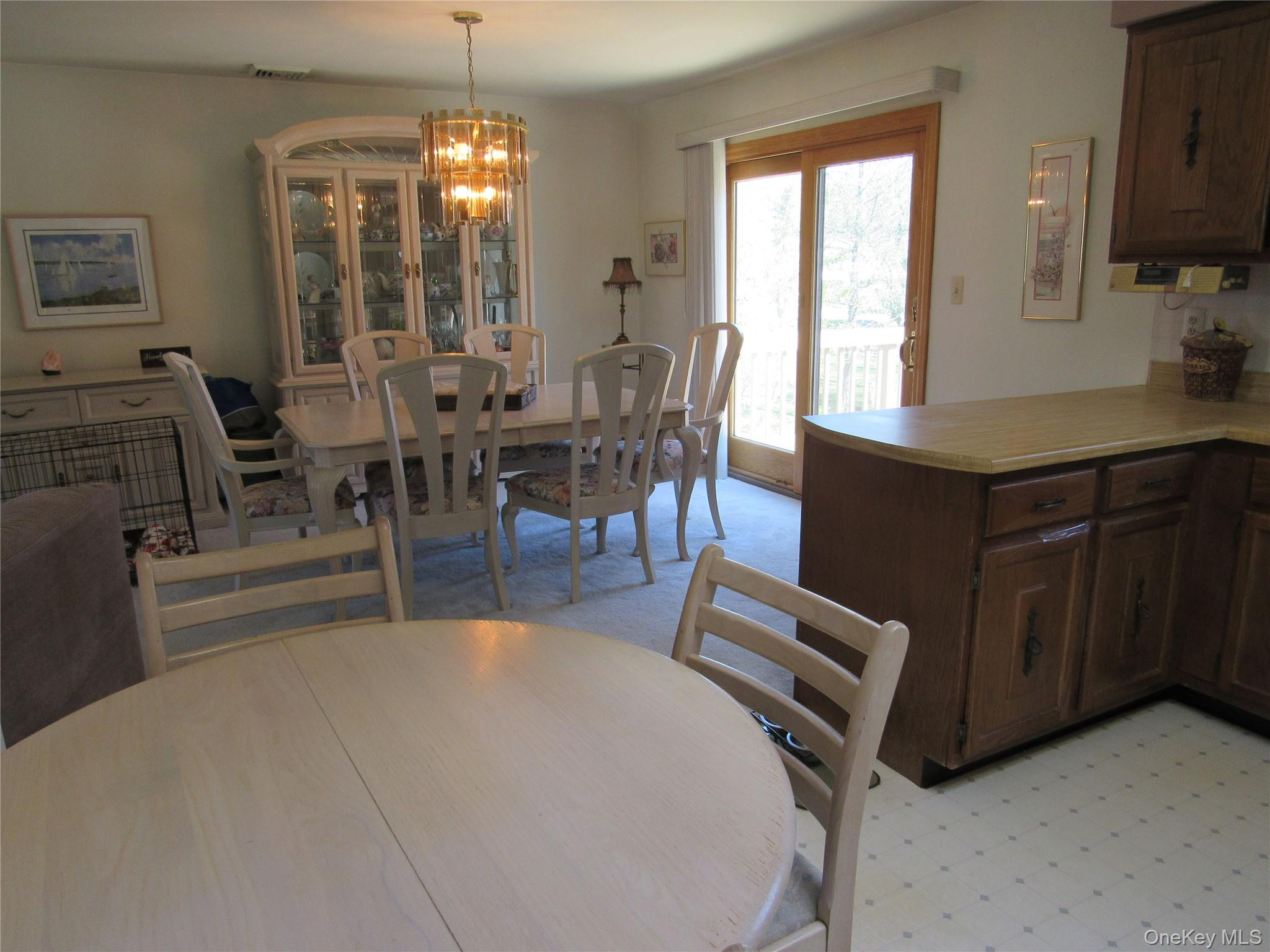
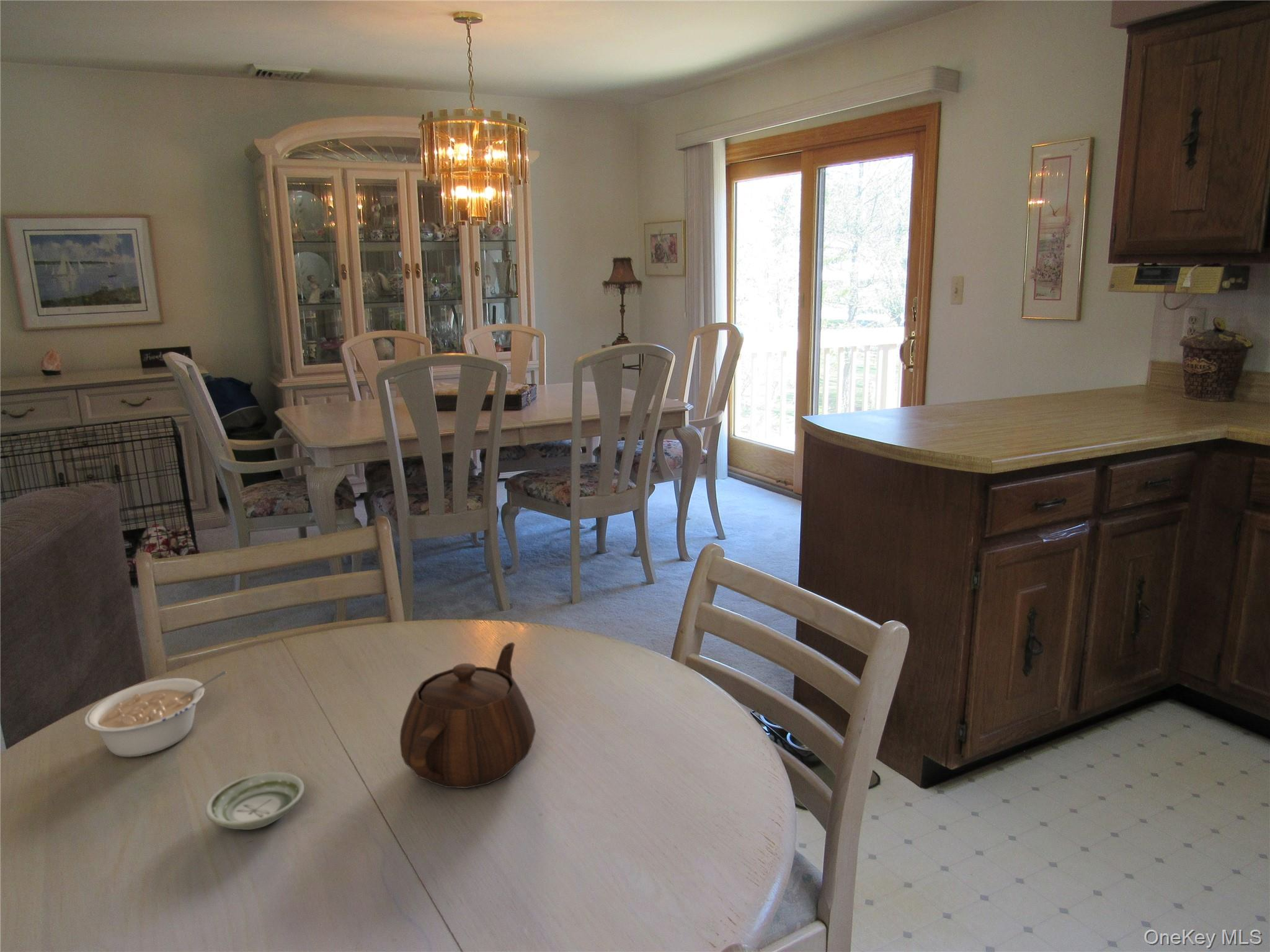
+ teapot (470, 712)
+ legume (152, 714)
+ saucer (257, 805)
